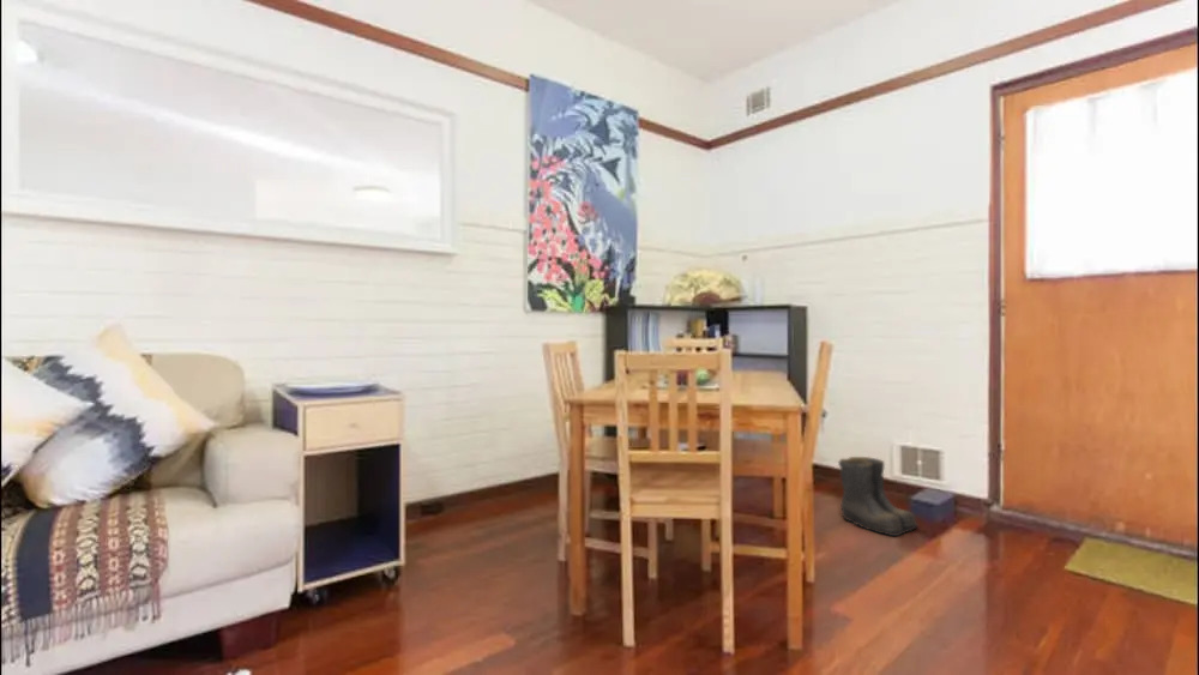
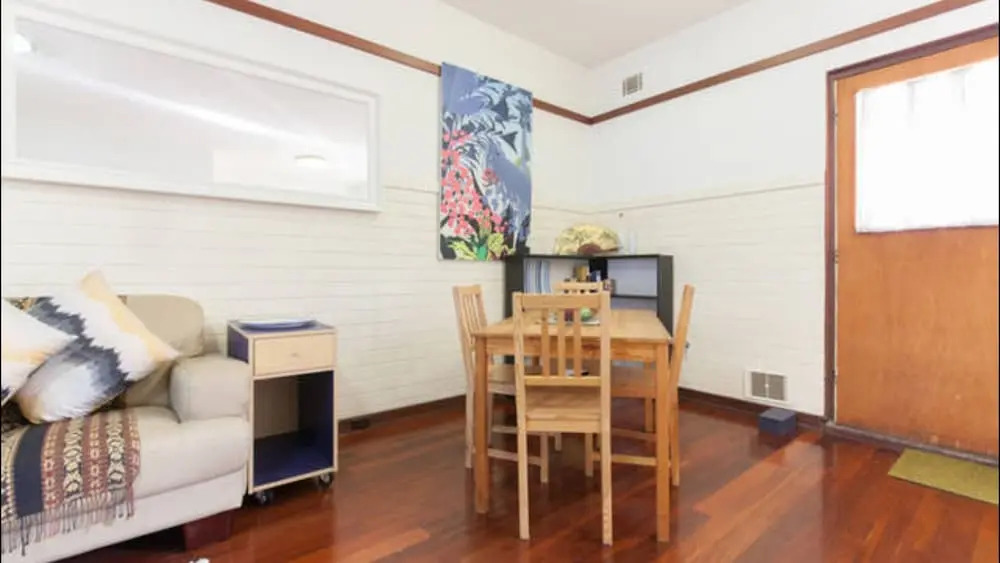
- boots (875, 493)
